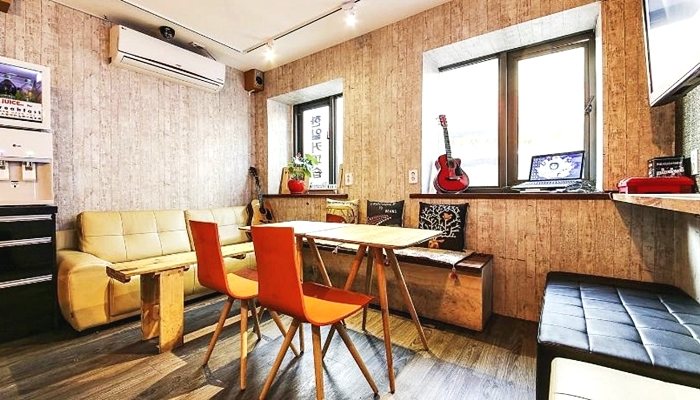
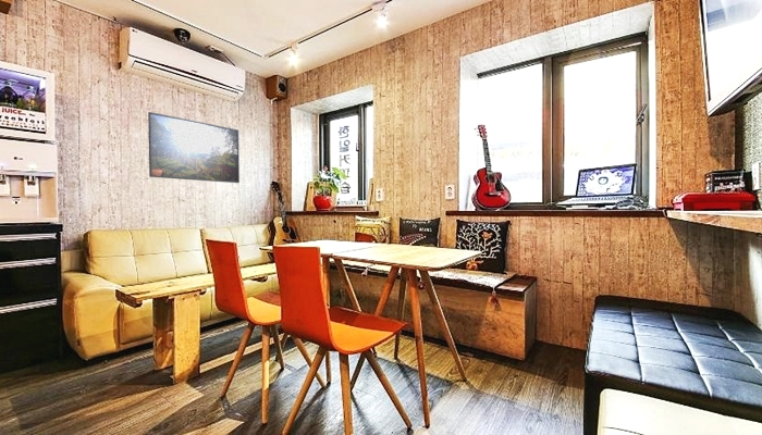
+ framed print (198, 150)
